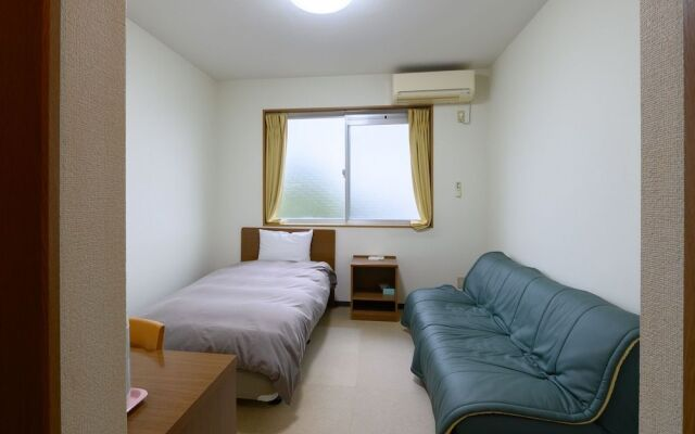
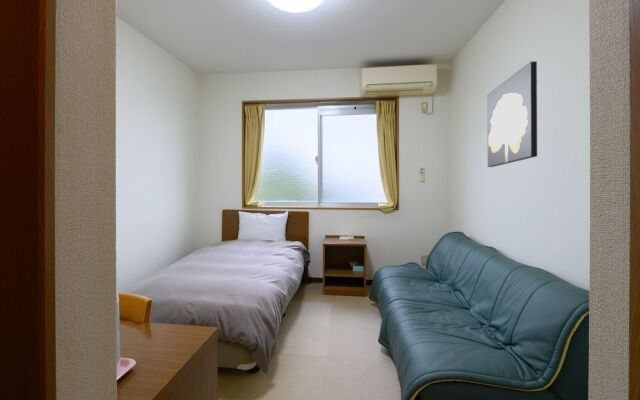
+ wall art (509, 121)
